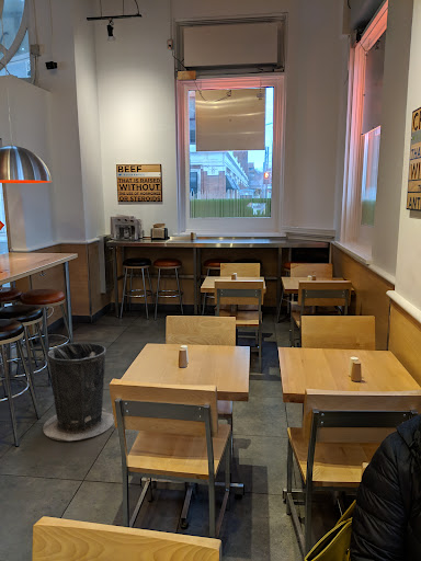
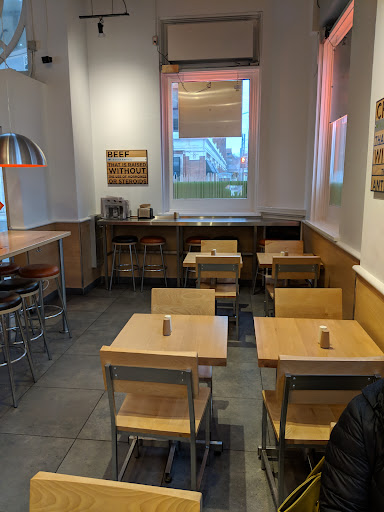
- trash can (77, 387)
